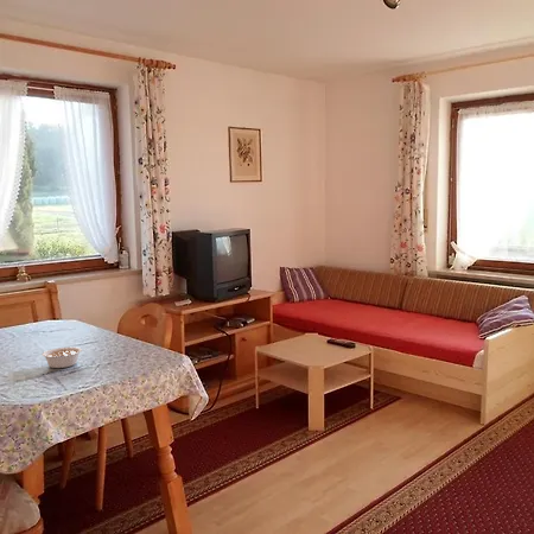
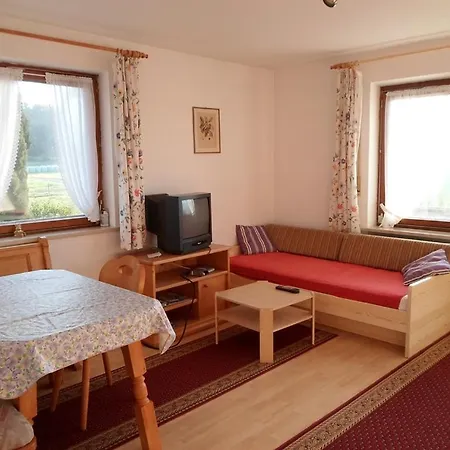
- legume (64, 356)
